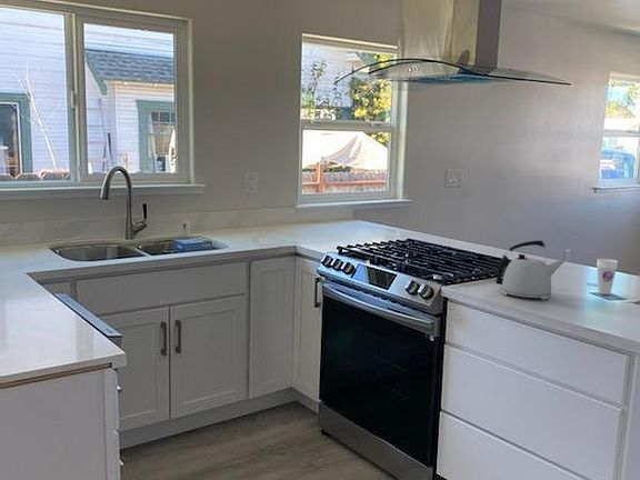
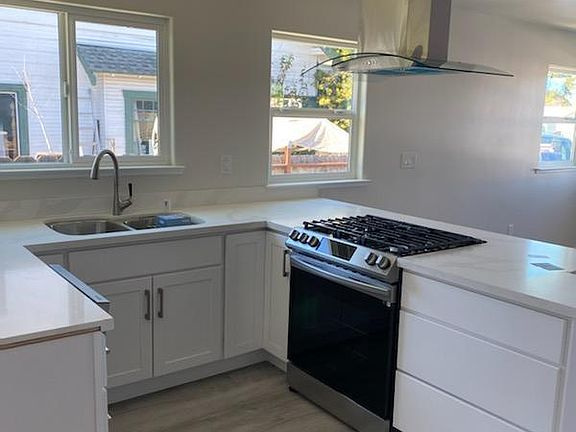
- kettle (529, 267)
- cup (606, 277)
